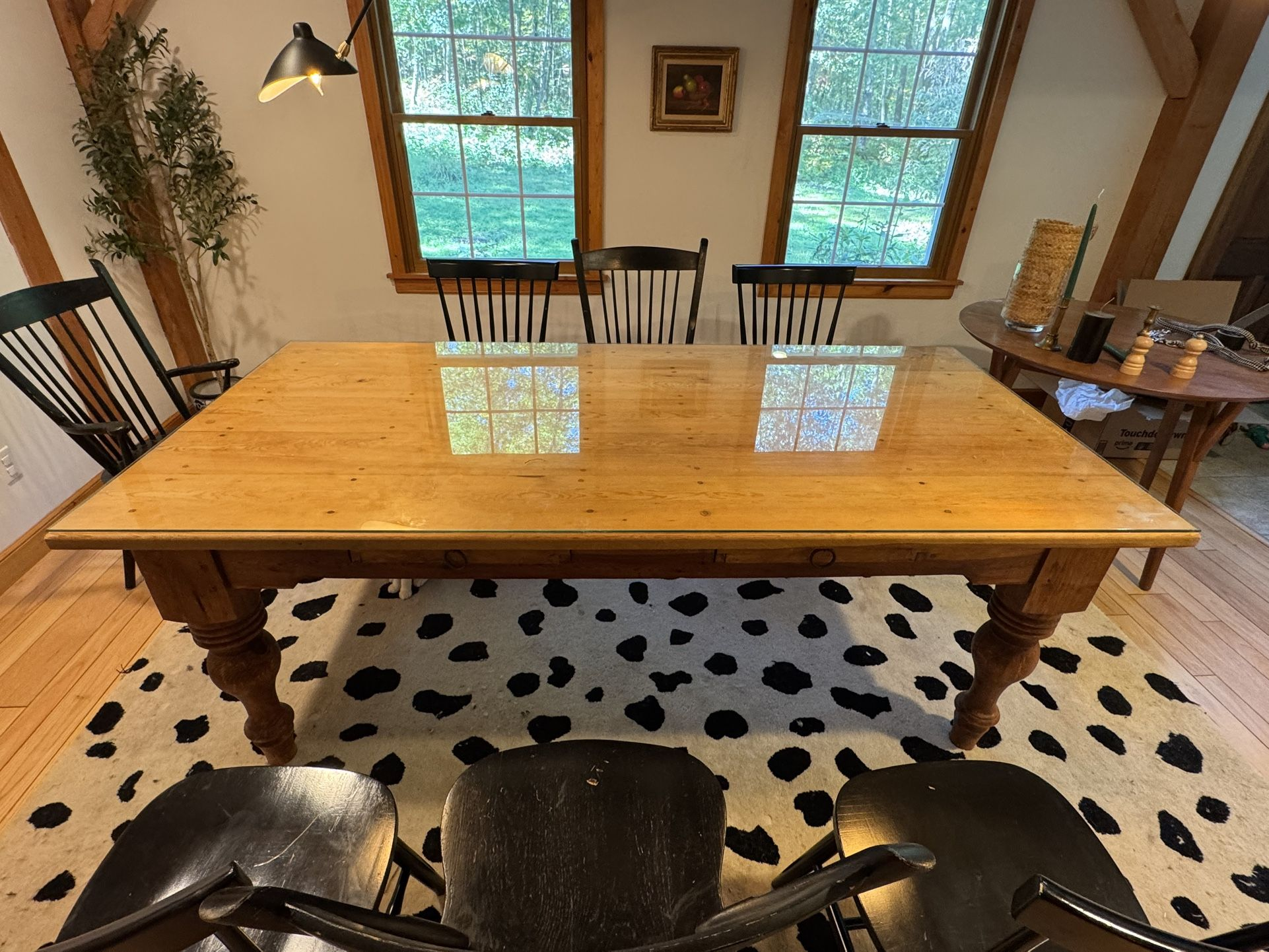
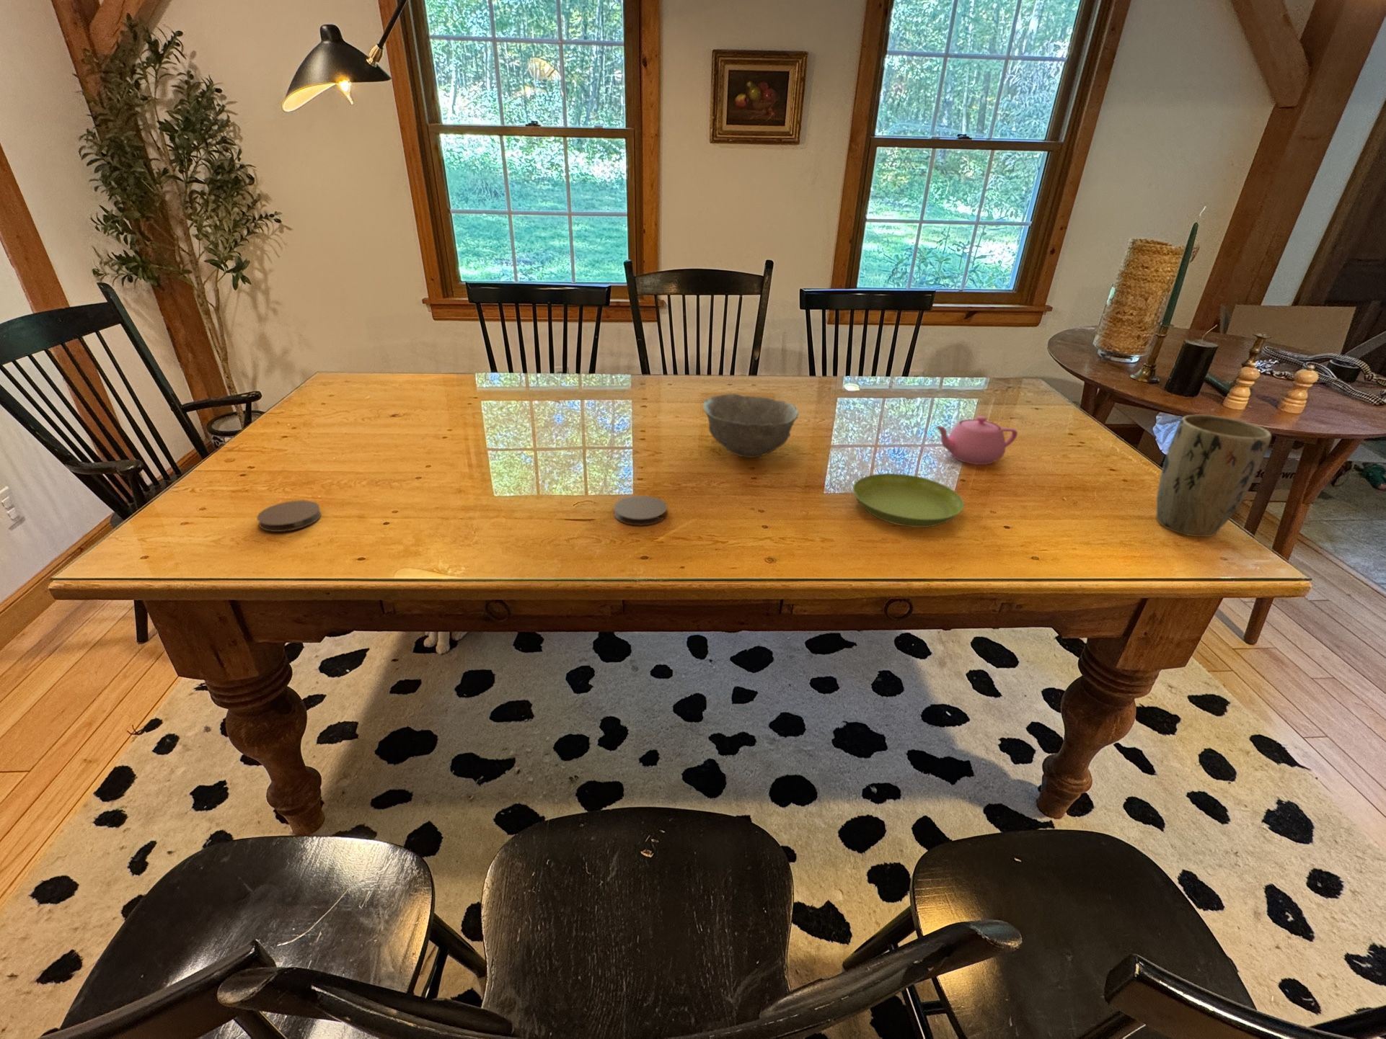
+ bowl (748, 429)
+ coaster (289, 515)
+ saucer (905, 501)
+ plant pot (1205, 477)
+ coaster (640, 510)
+ teapot (974, 438)
